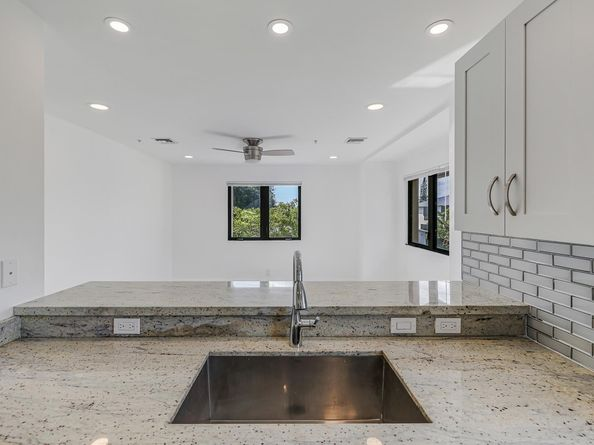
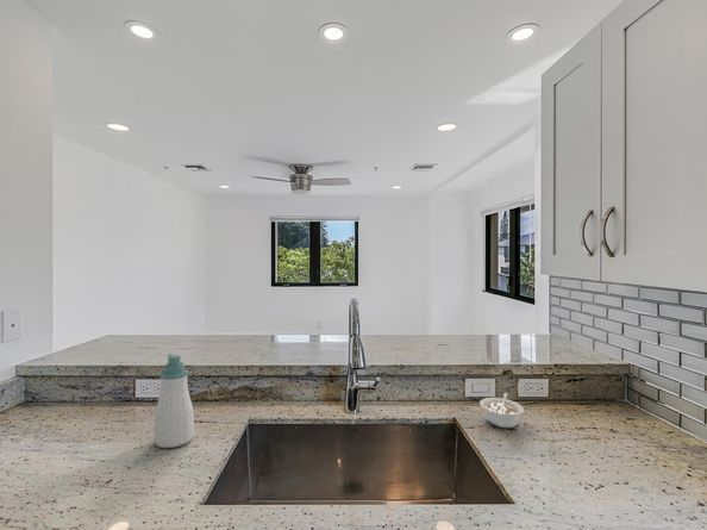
+ soap bottle (174, 398)
+ legume (500, 411)
